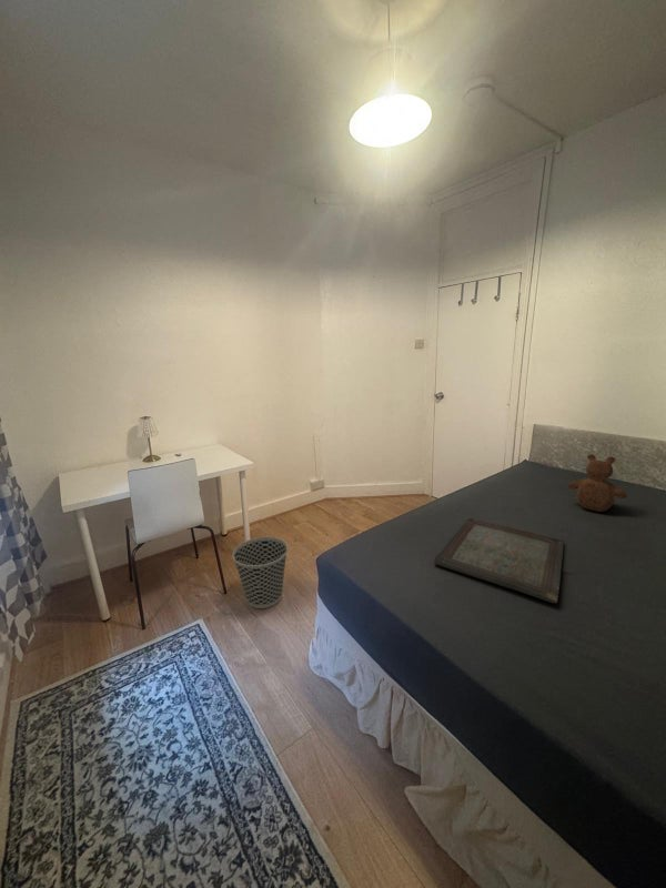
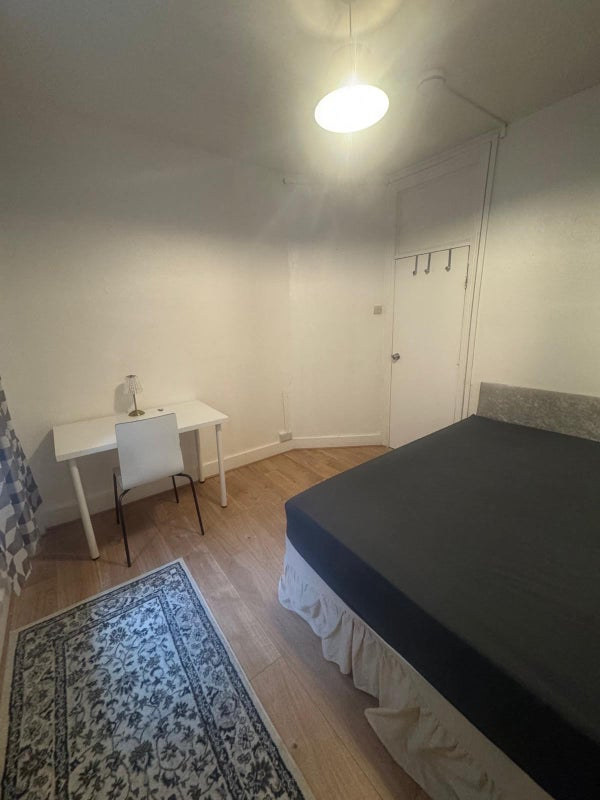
- serving tray (503, 552)
- teddy bear (598, 481)
- wastebasket (262, 574)
